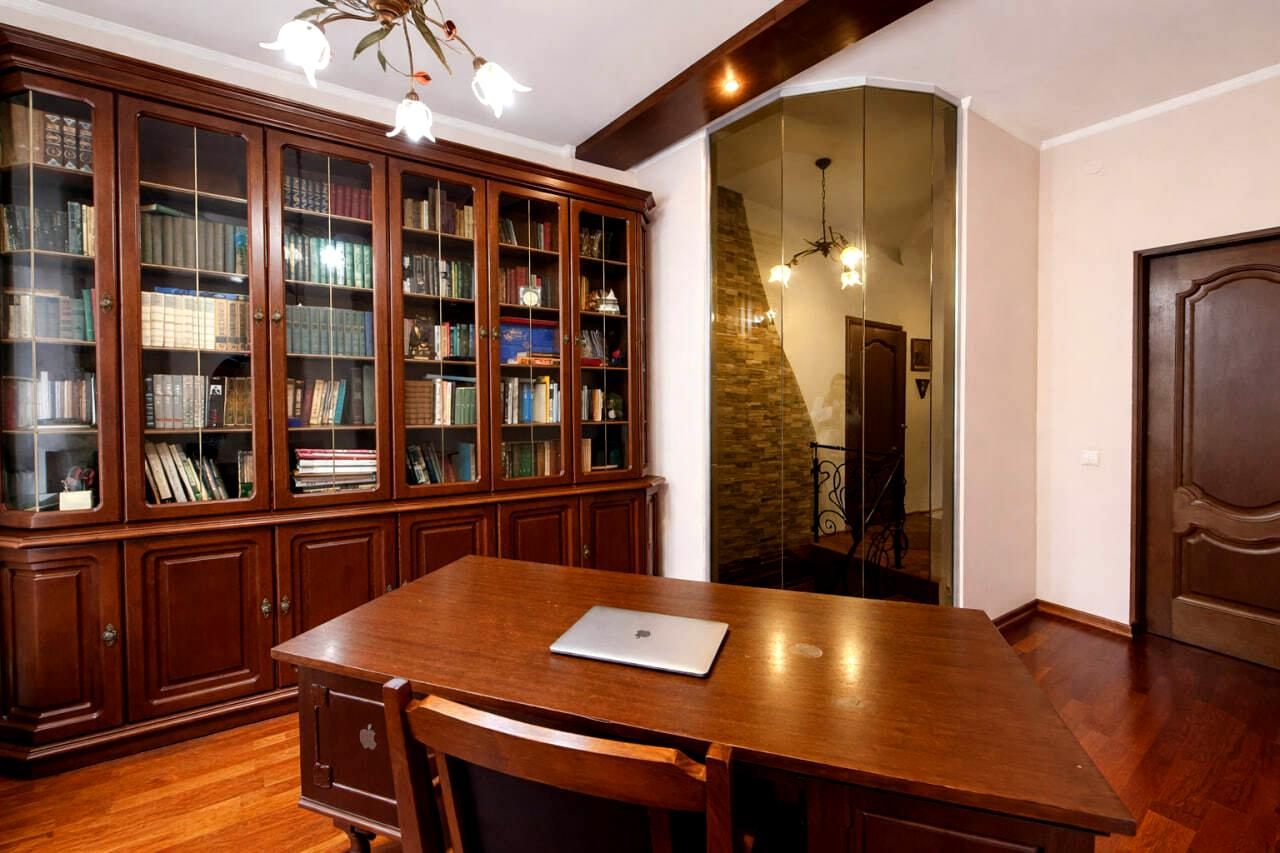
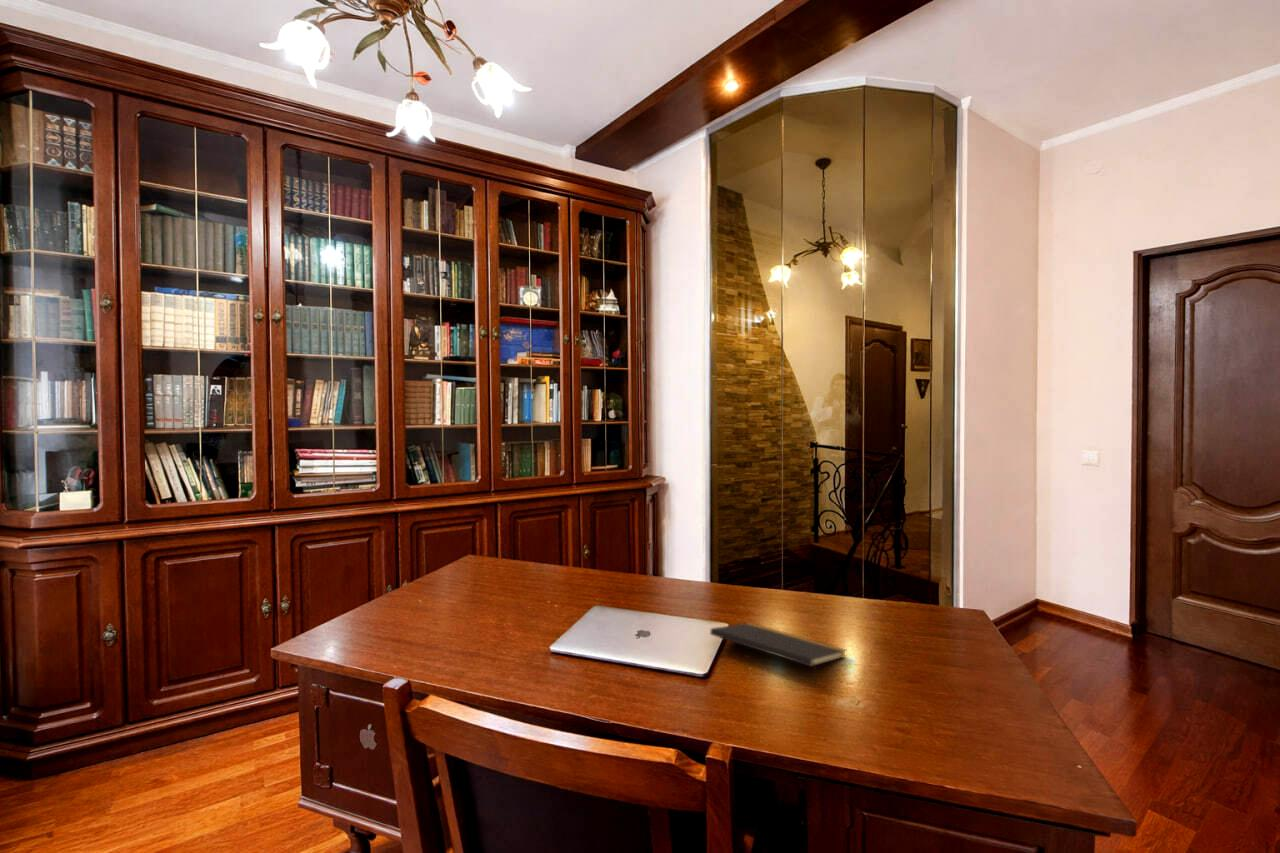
+ notepad (777, 642)
